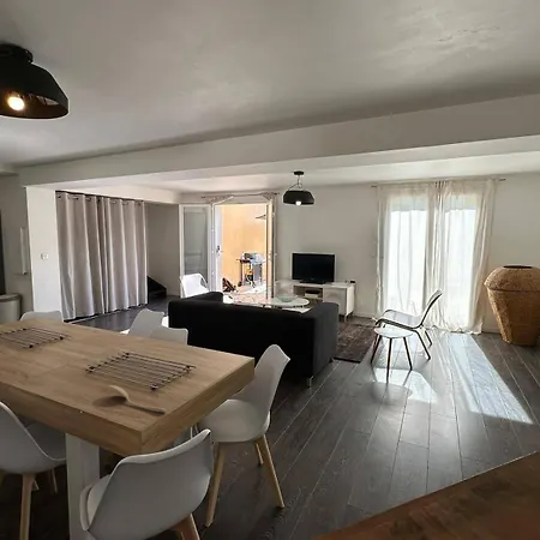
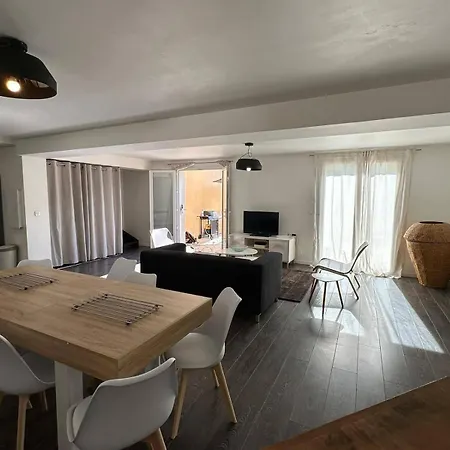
- spoon (132, 402)
